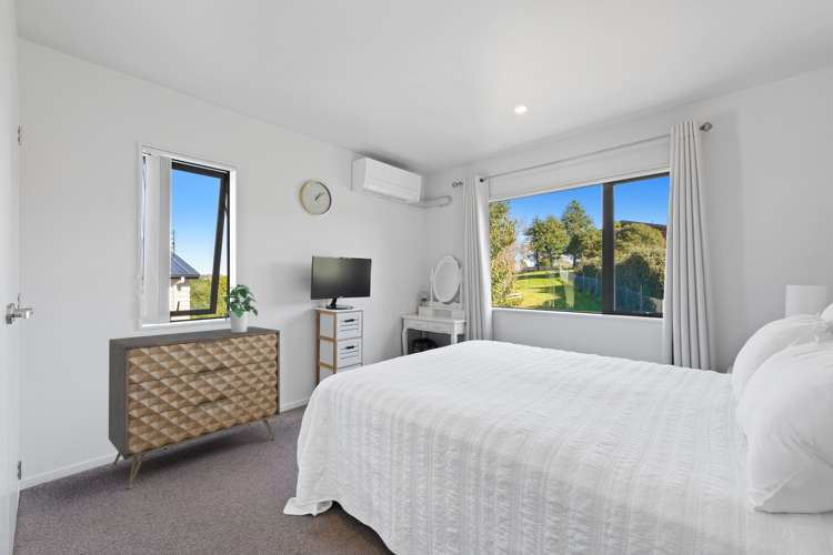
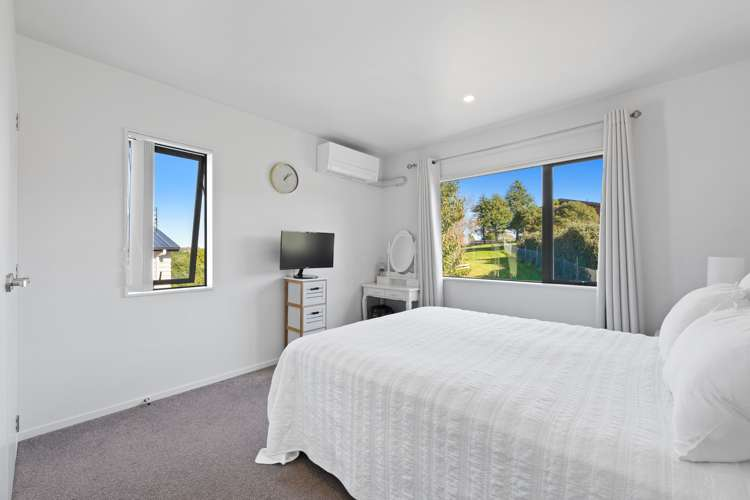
- dresser (201, 392)
- potted plant (238, 307)
